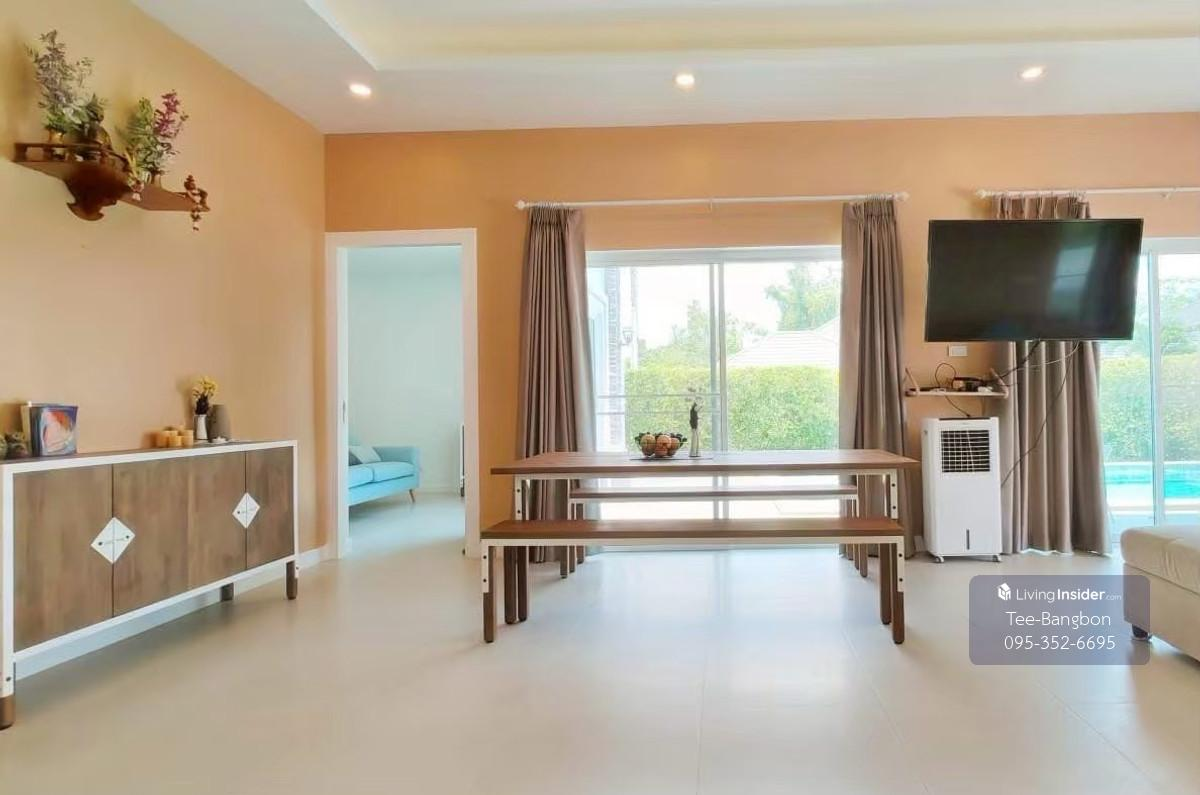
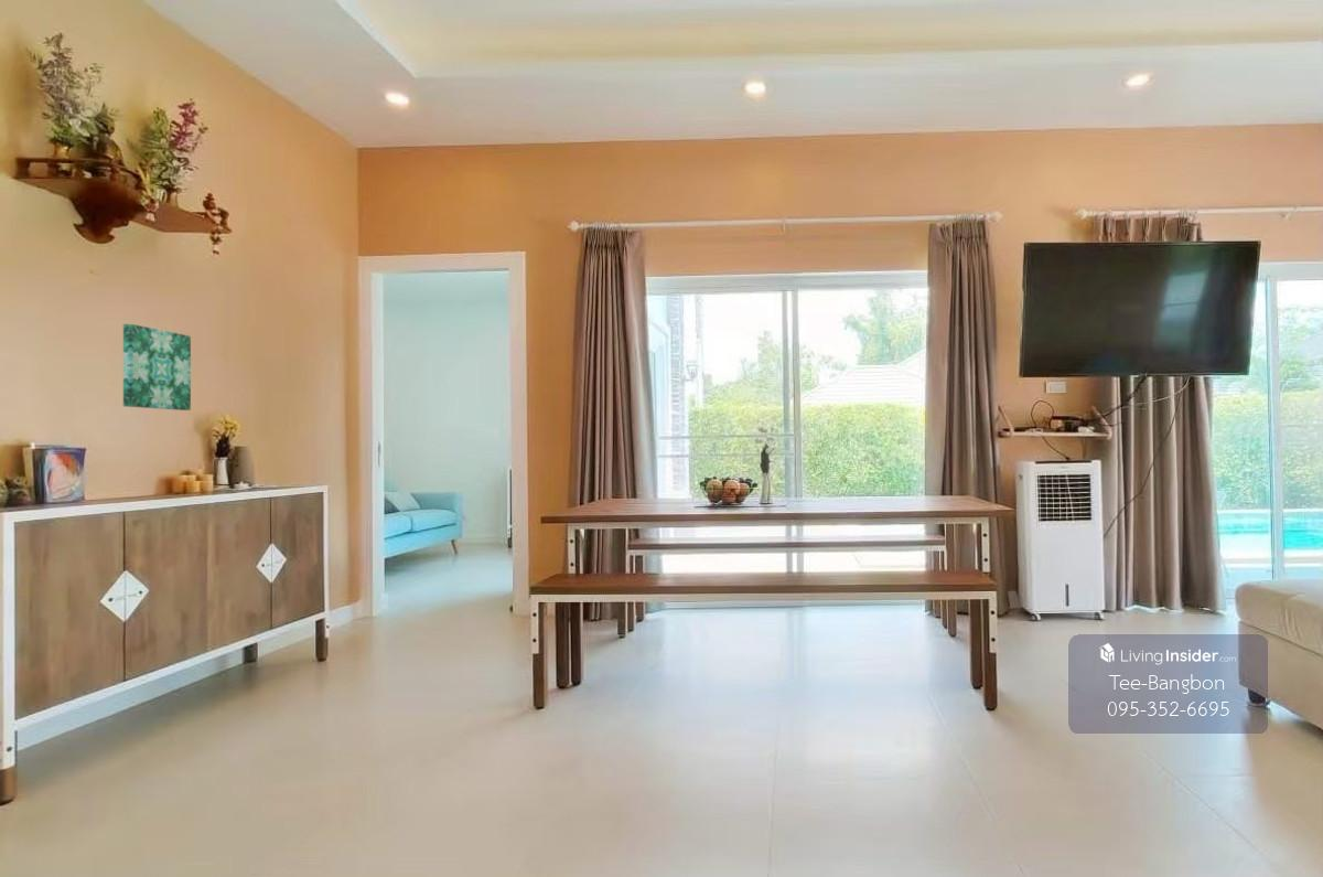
+ wall art (158, 368)
